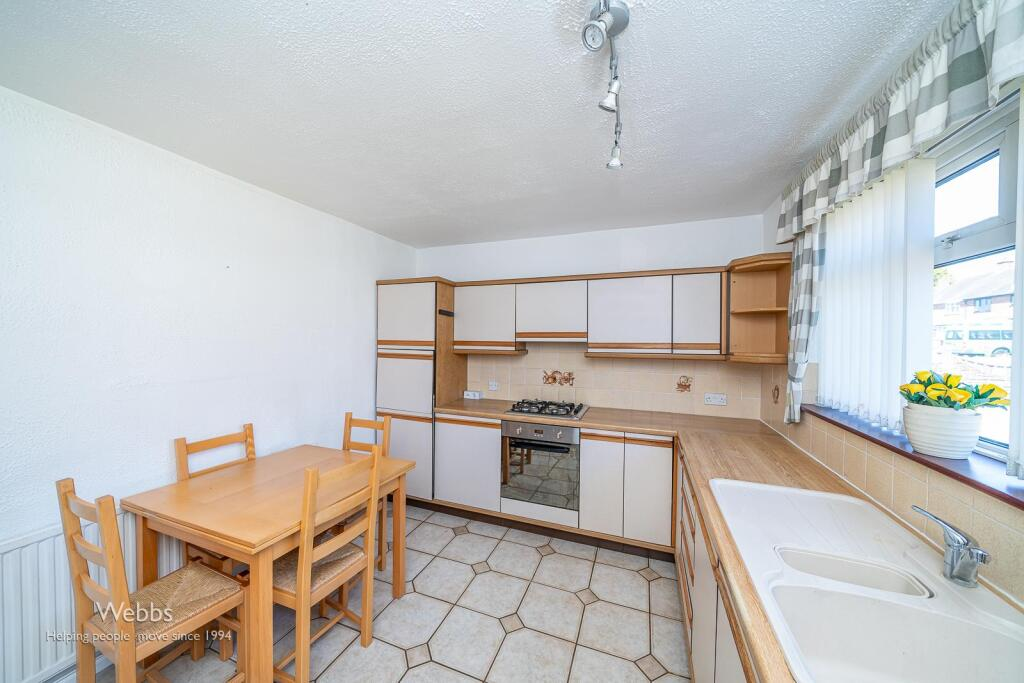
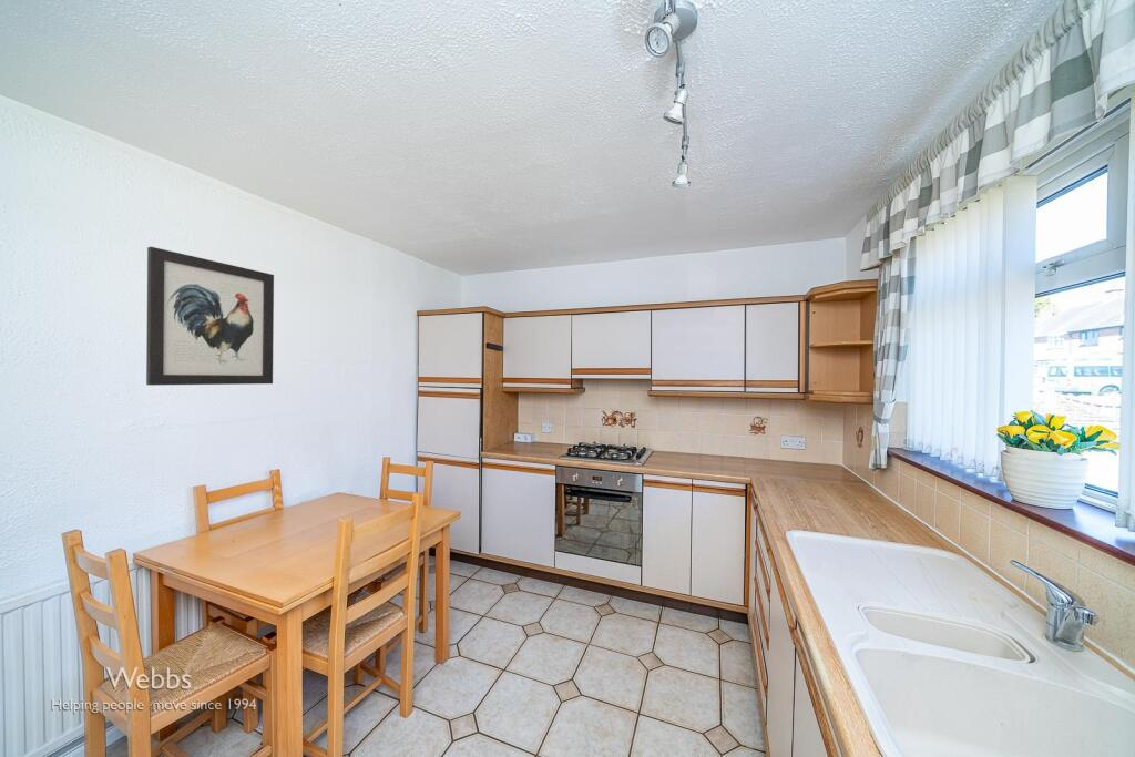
+ wall art (217, 323)
